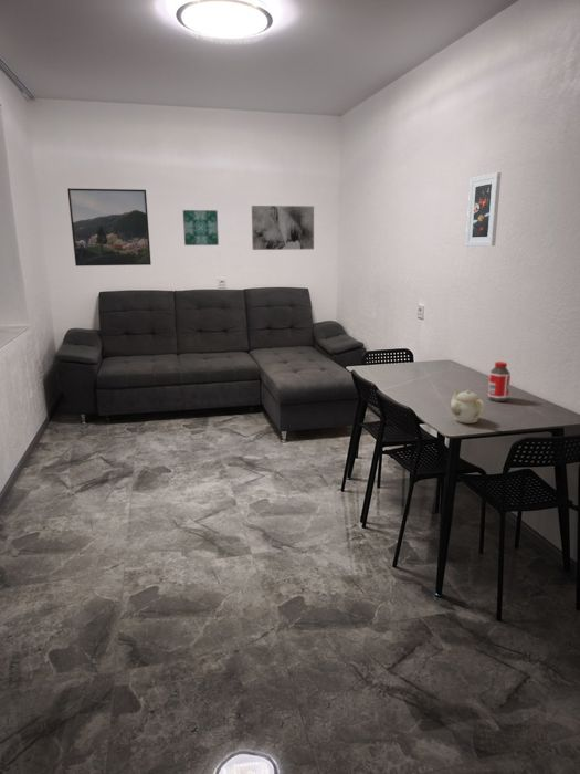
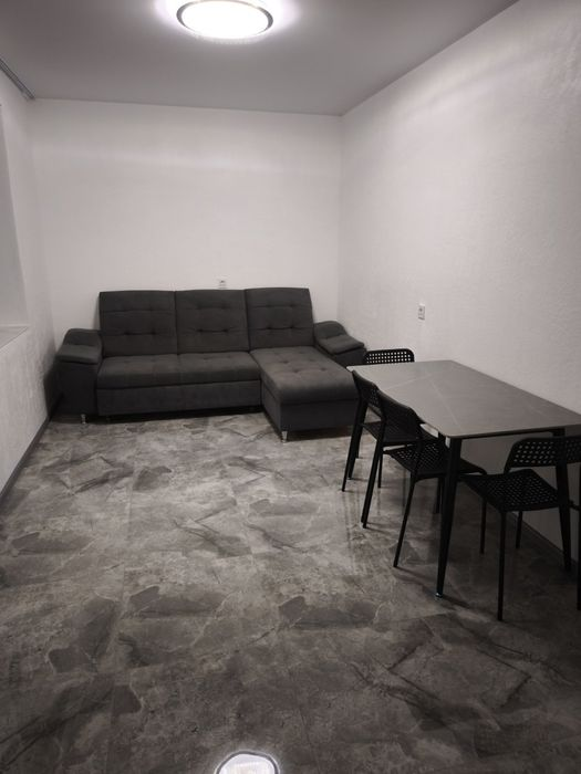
- wall art (200, 228)
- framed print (110, 228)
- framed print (482, 211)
- teapot (467, 405)
- wall art (283, 228)
- bottle (499, 380)
